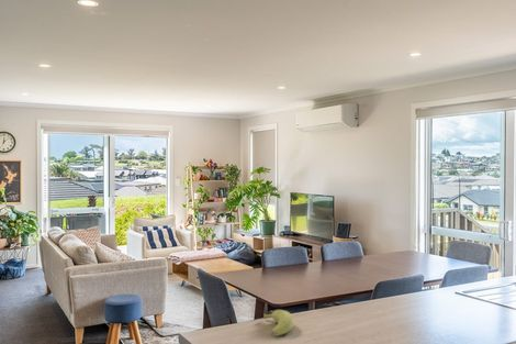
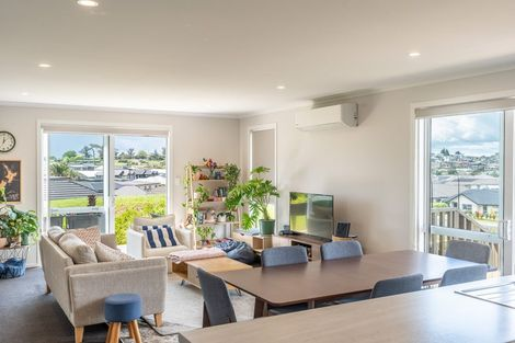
- banana (274, 319)
